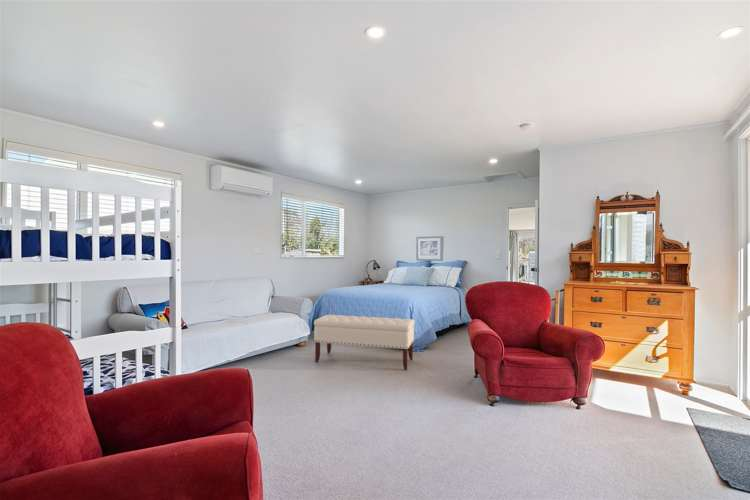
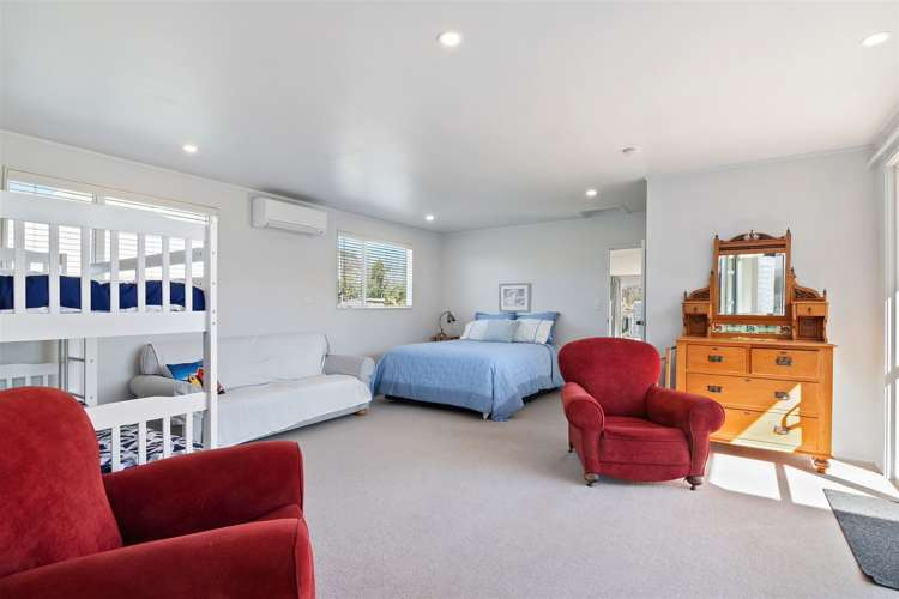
- bench (364, 339)
